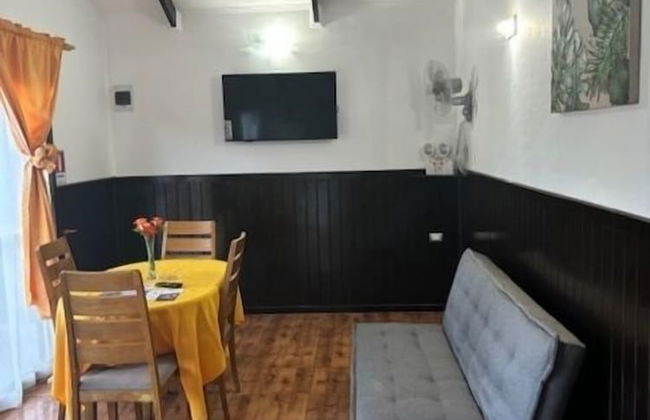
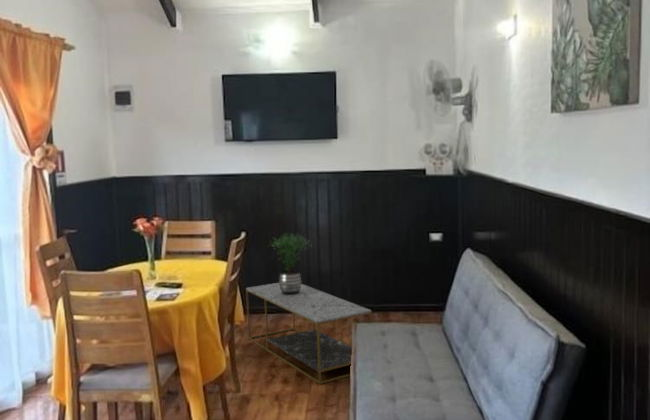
+ potted plant (290, 263)
+ coffee table (307, 330)
